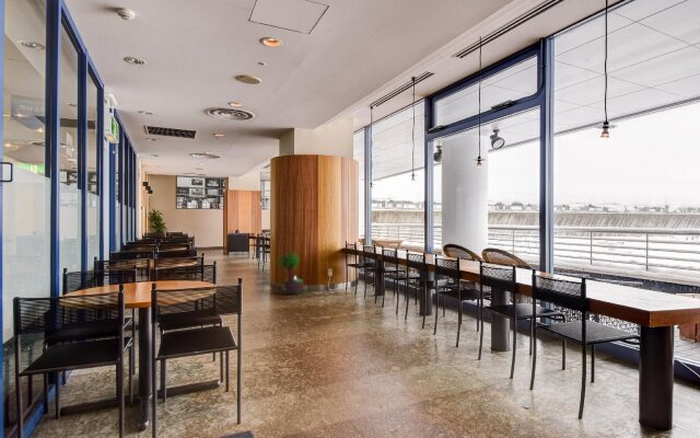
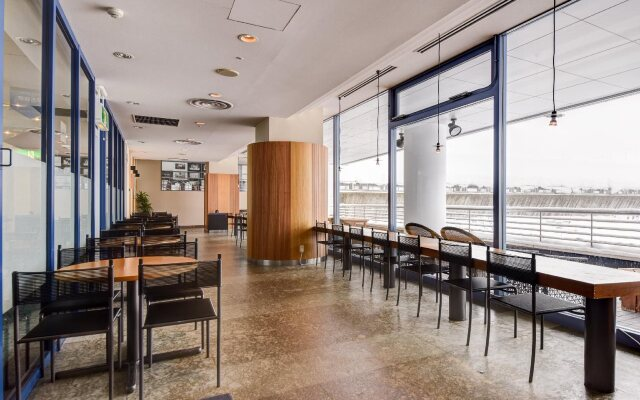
- potted tree (290, 272)
